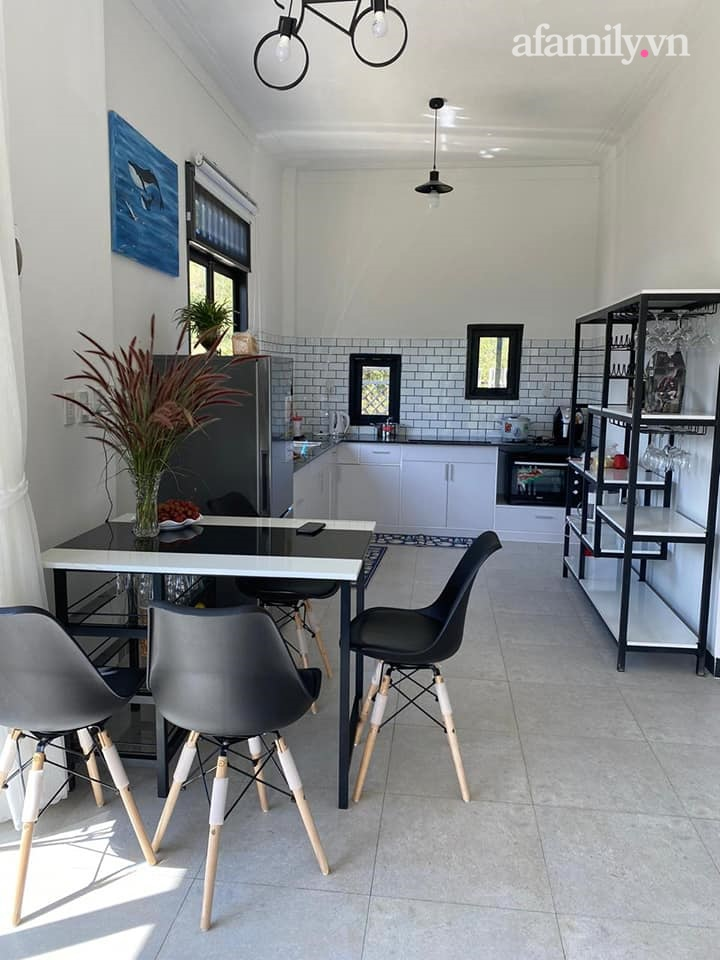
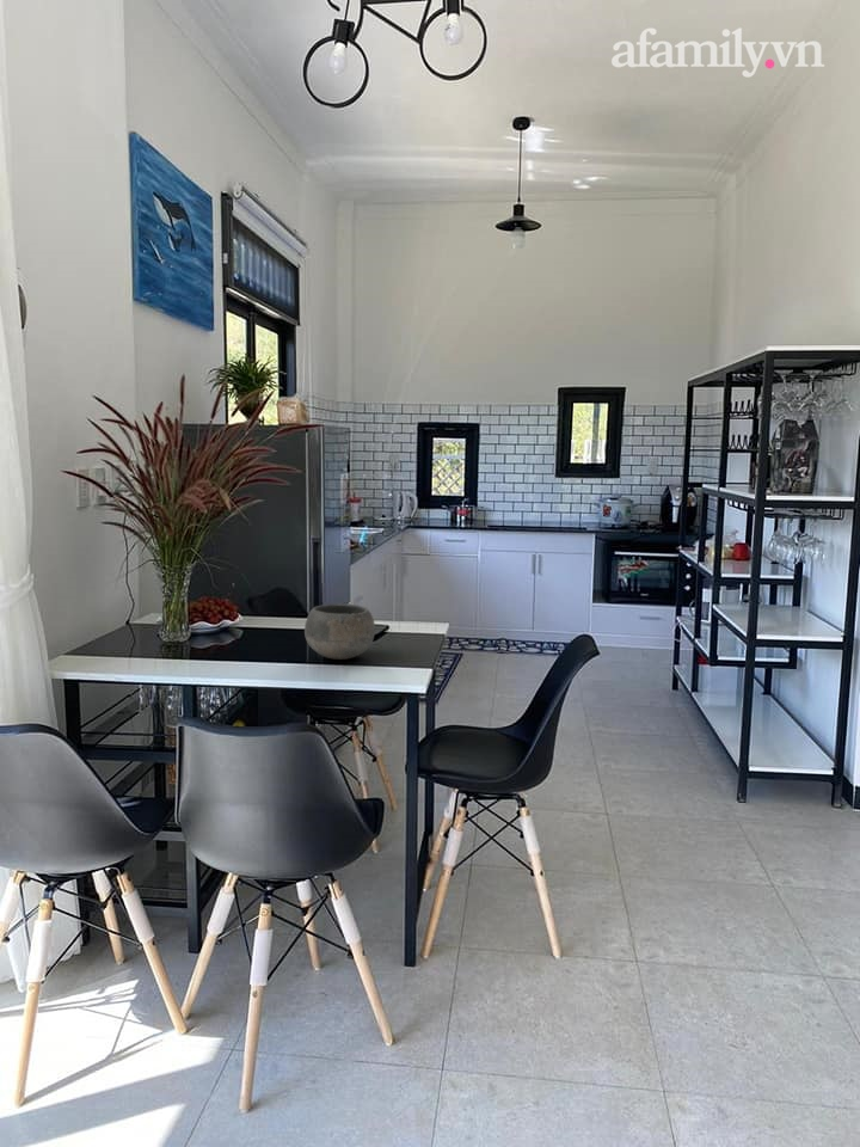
+ bowl (339, 632)
